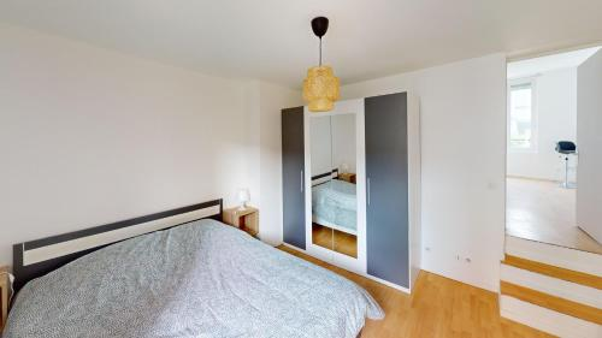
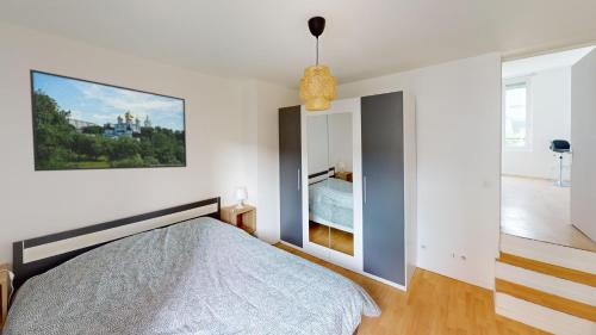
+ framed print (124, 128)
